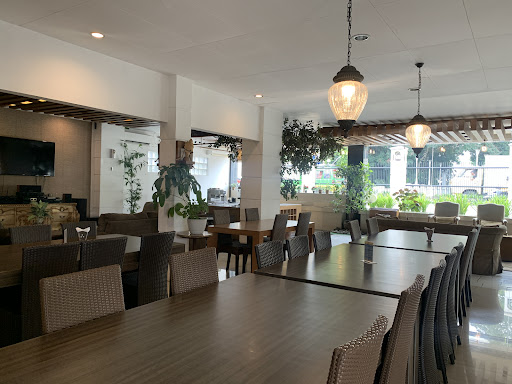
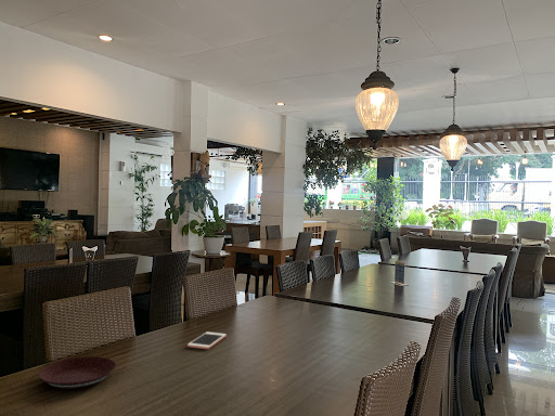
+ plate (78, 373)
+ cell phone (207, 339)
